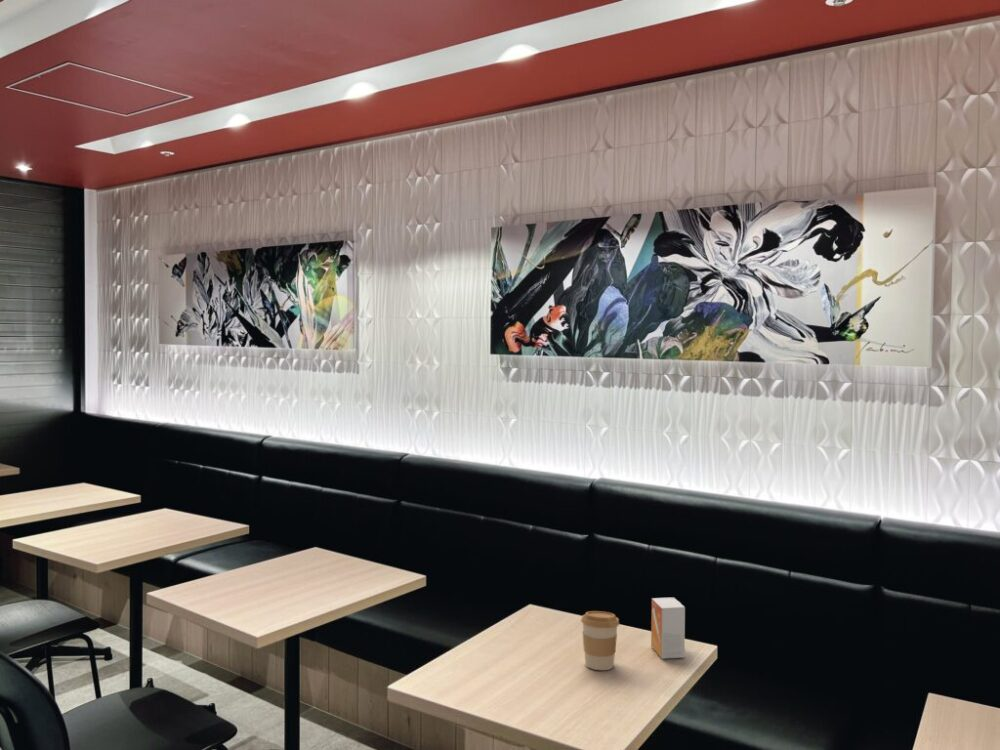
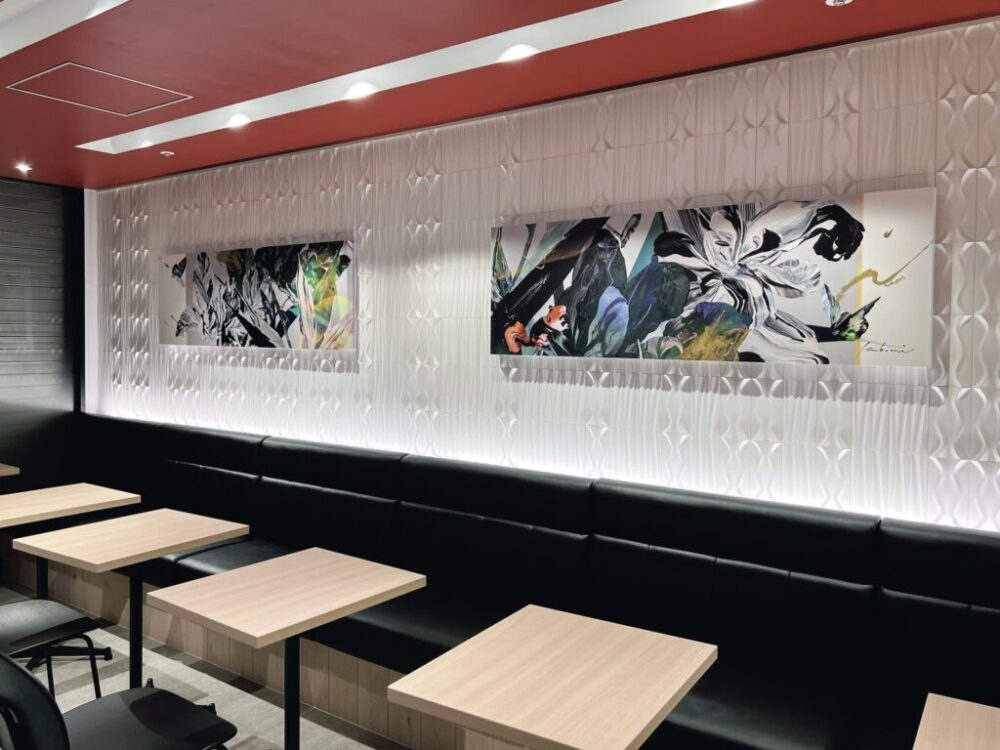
- coffee cup (599, 638)
- small box (667, 627)
